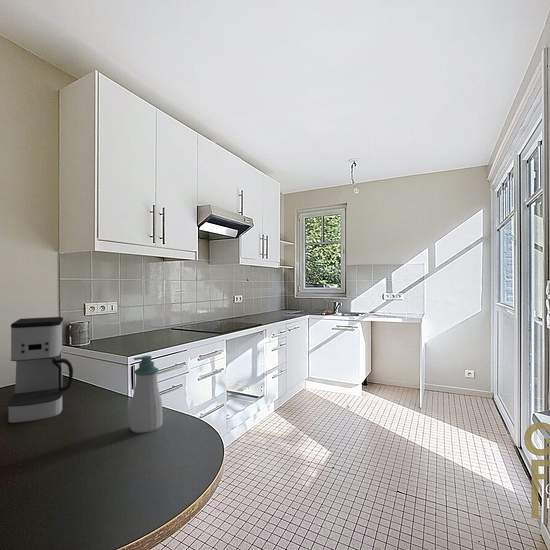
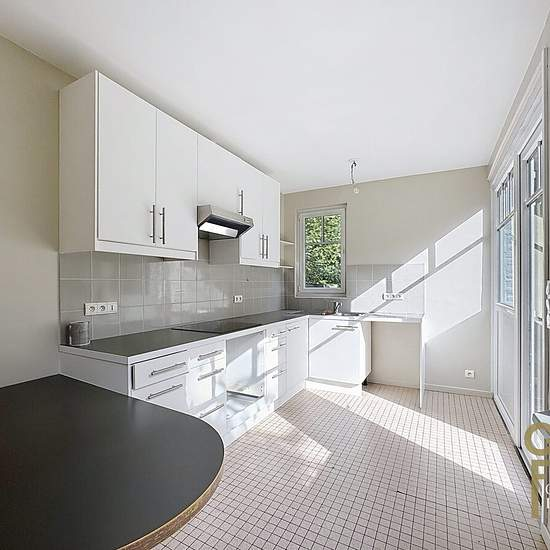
- coffee maker (42, 365)
- soap bottle (146, 392)
